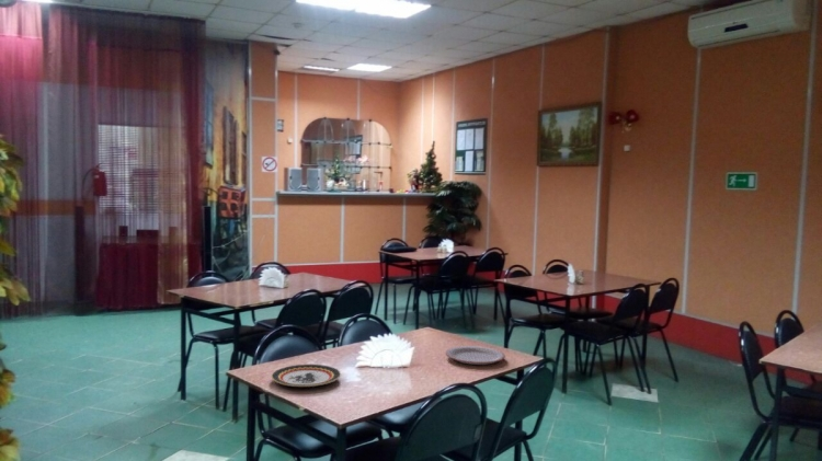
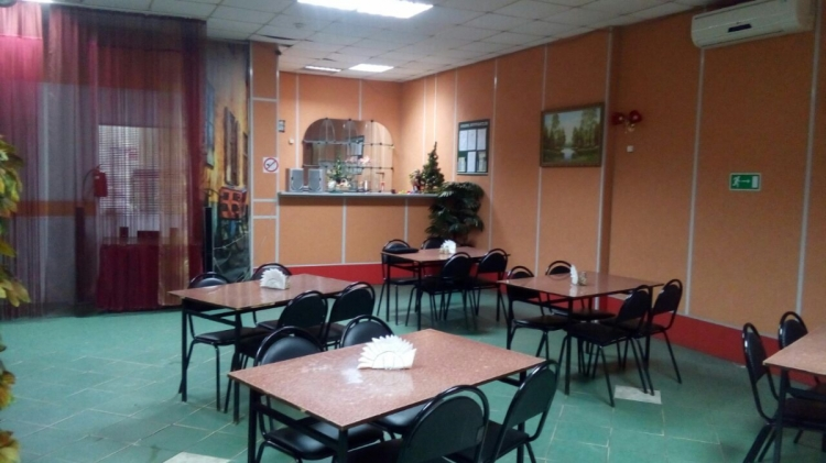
- plate (306, 377)
- plate (475, 356)
